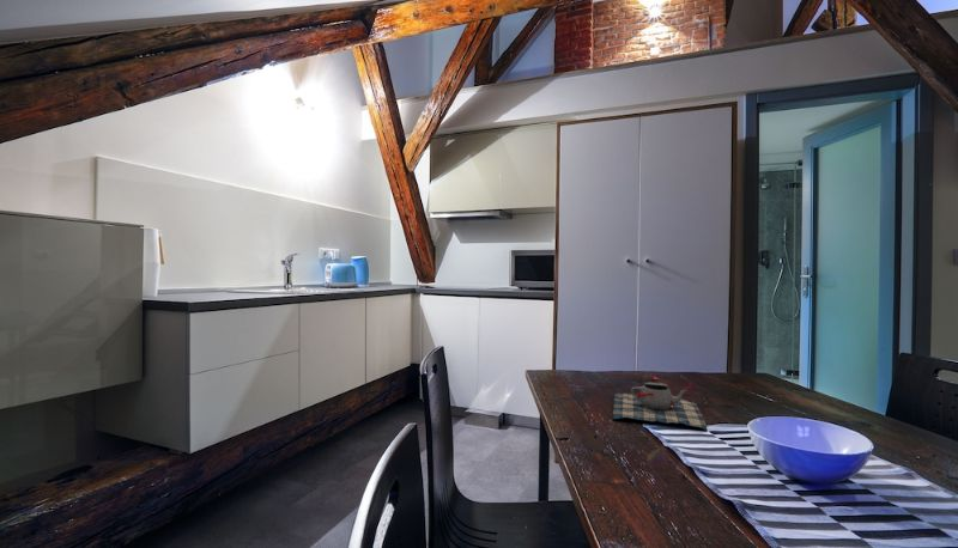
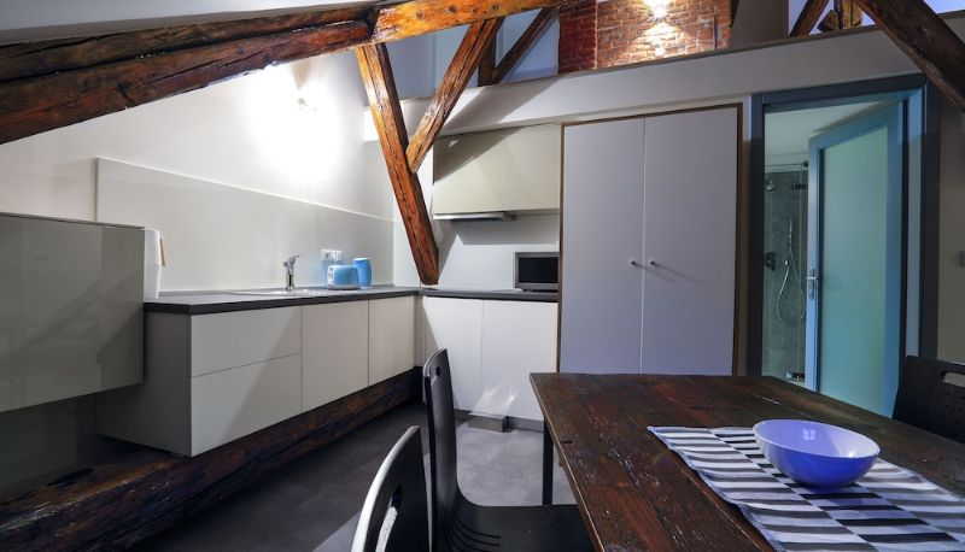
- teapot (655, 395)
